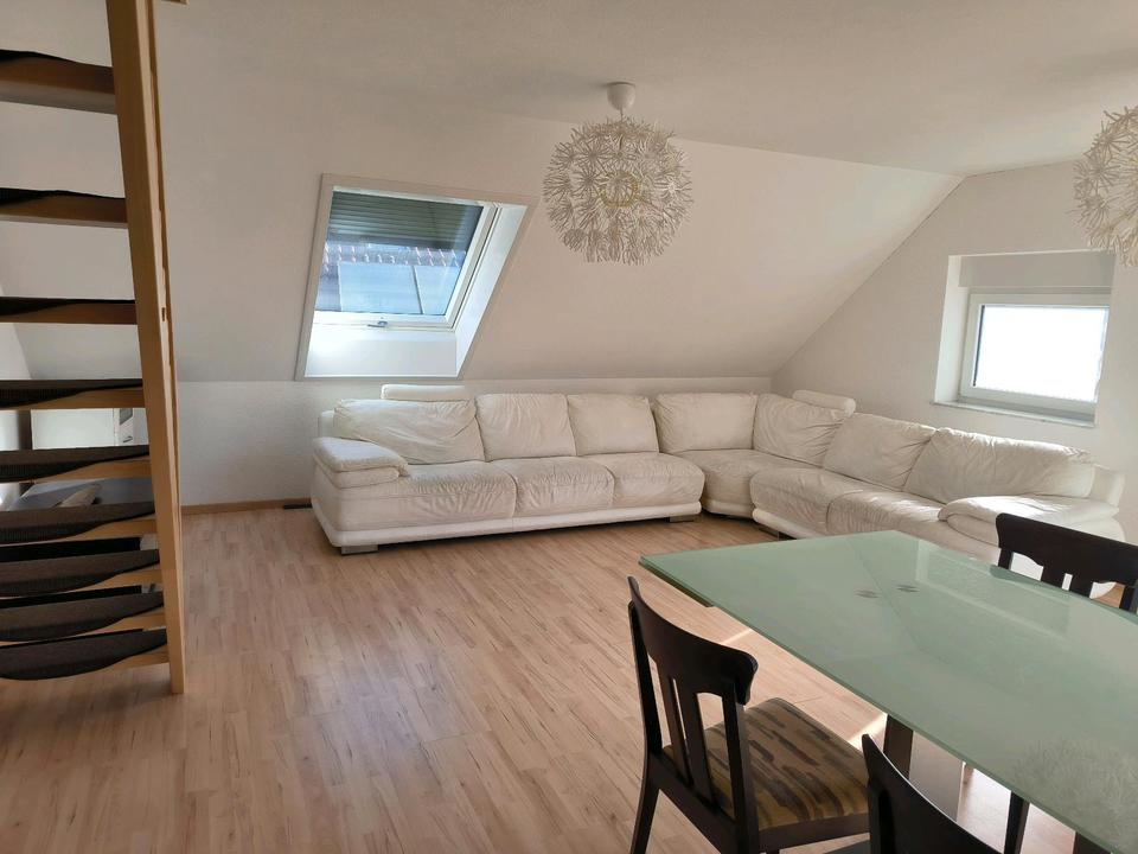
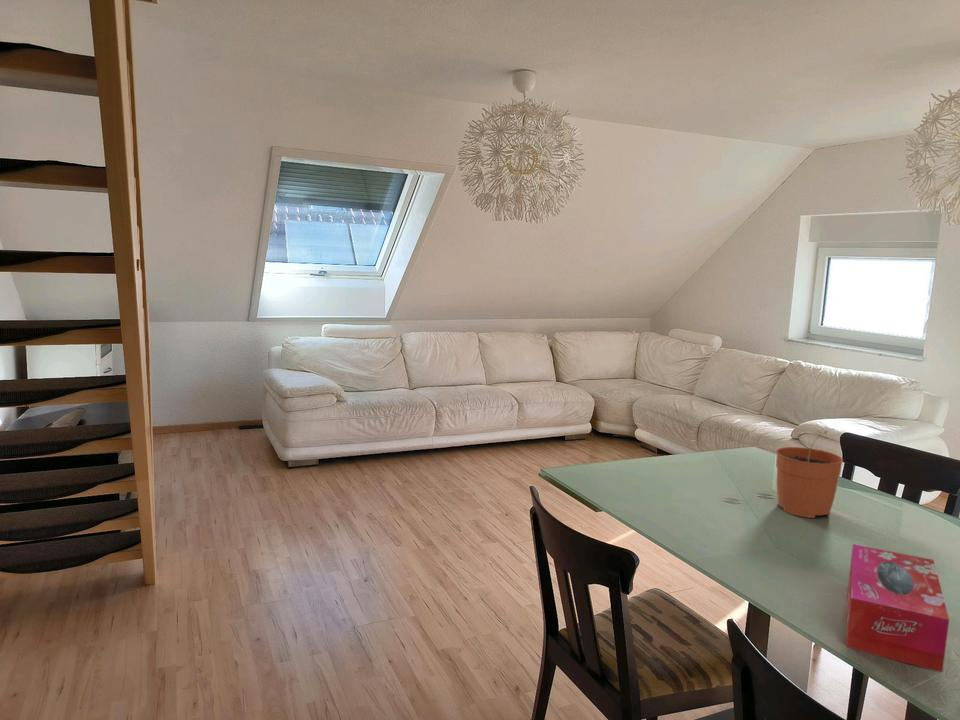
+ plant pot (807, 468)
+ tissue box (892, 600)
